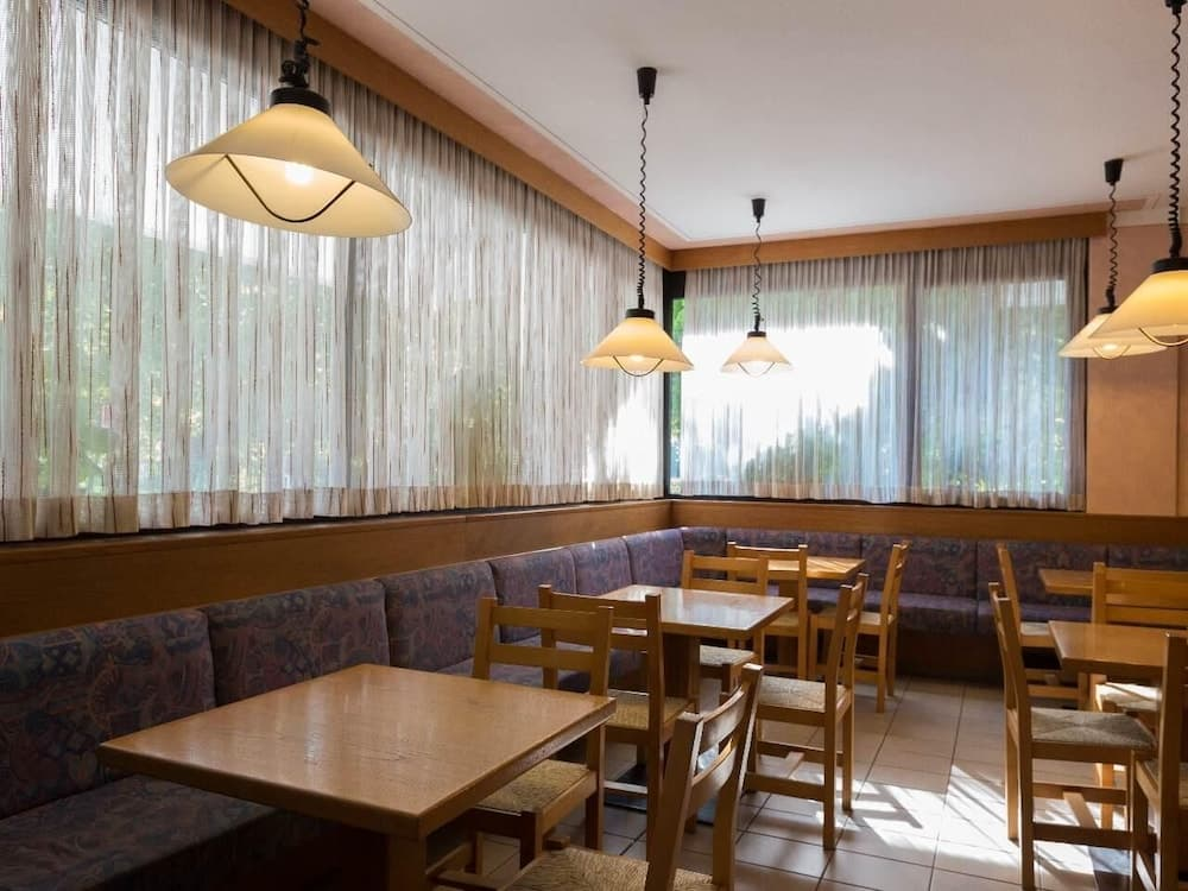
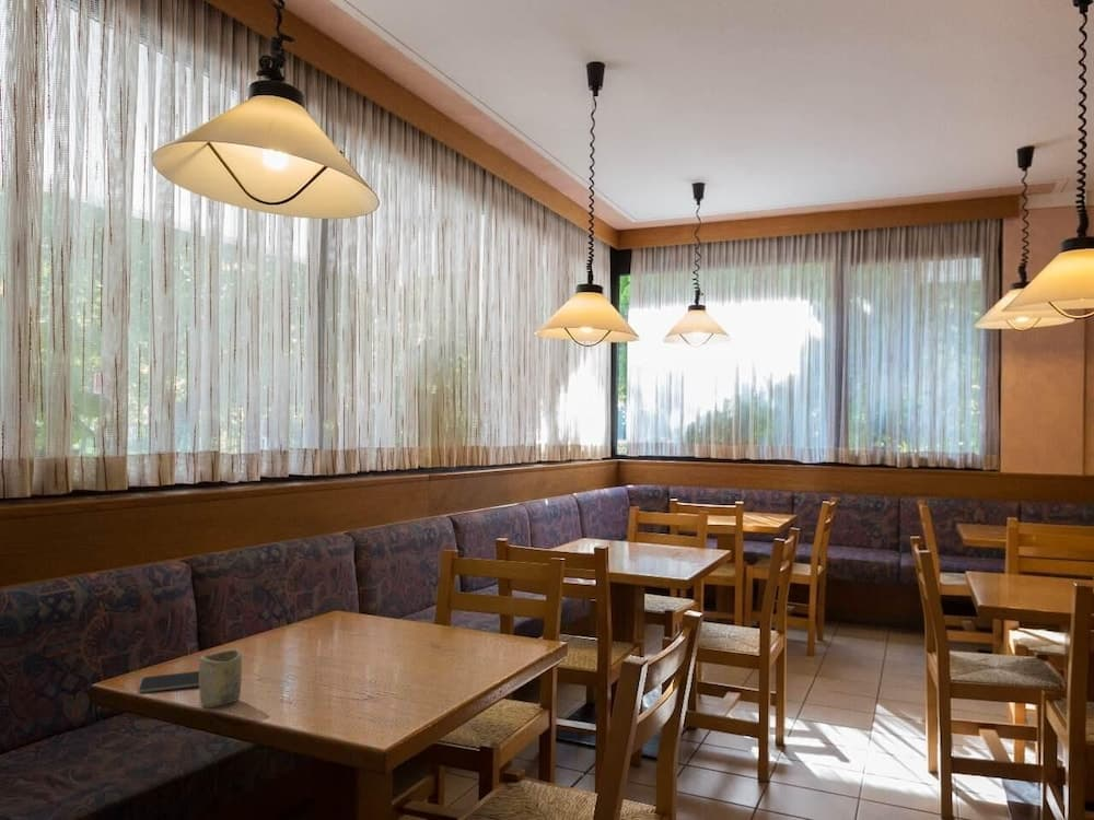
+ smartphone (177, 680)
+ cup (220, 678)
